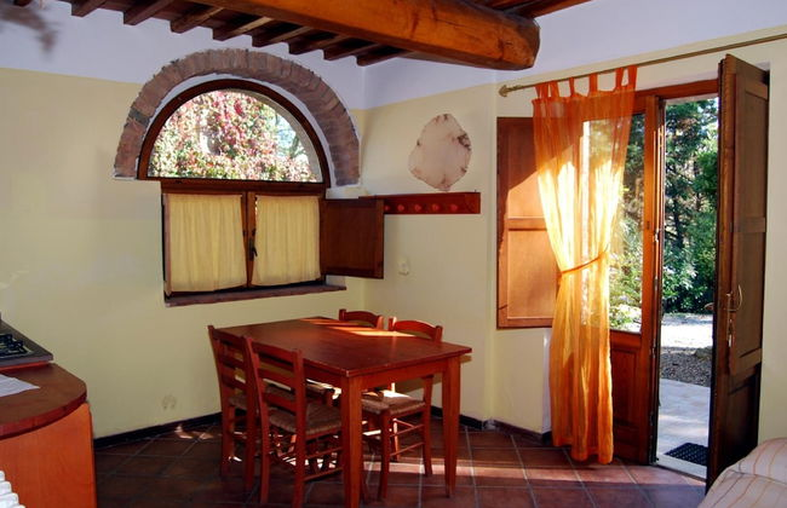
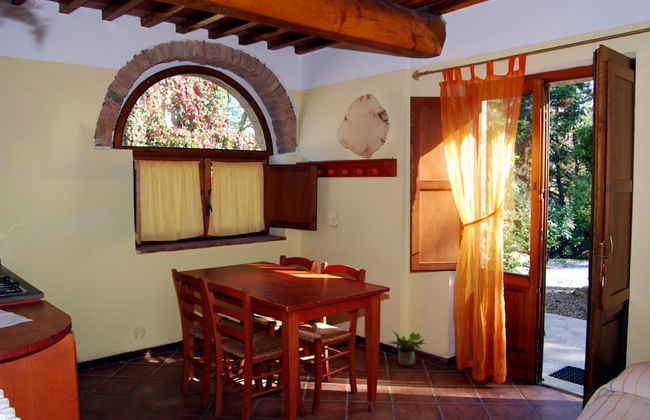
+ potted plant (407, 348)
